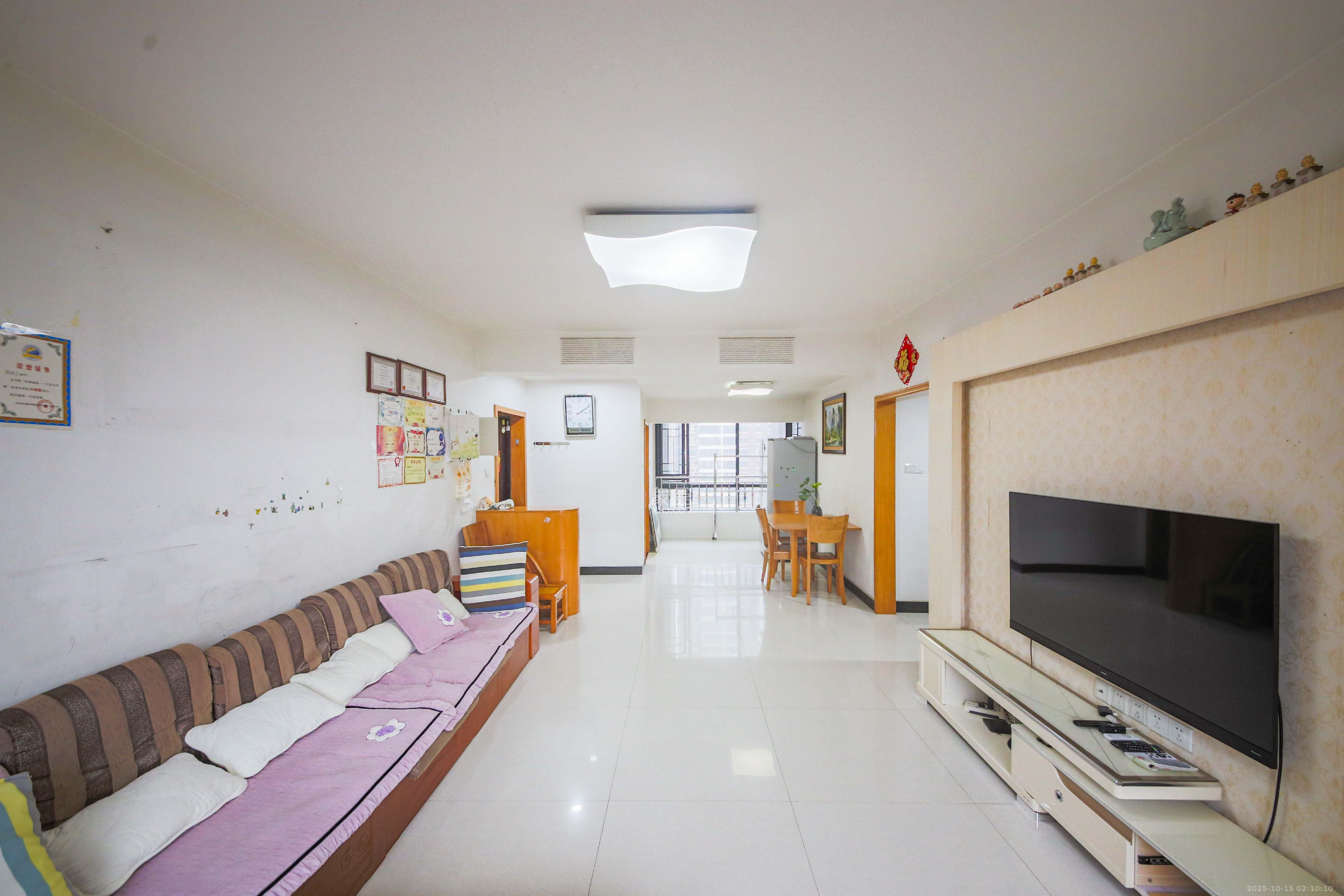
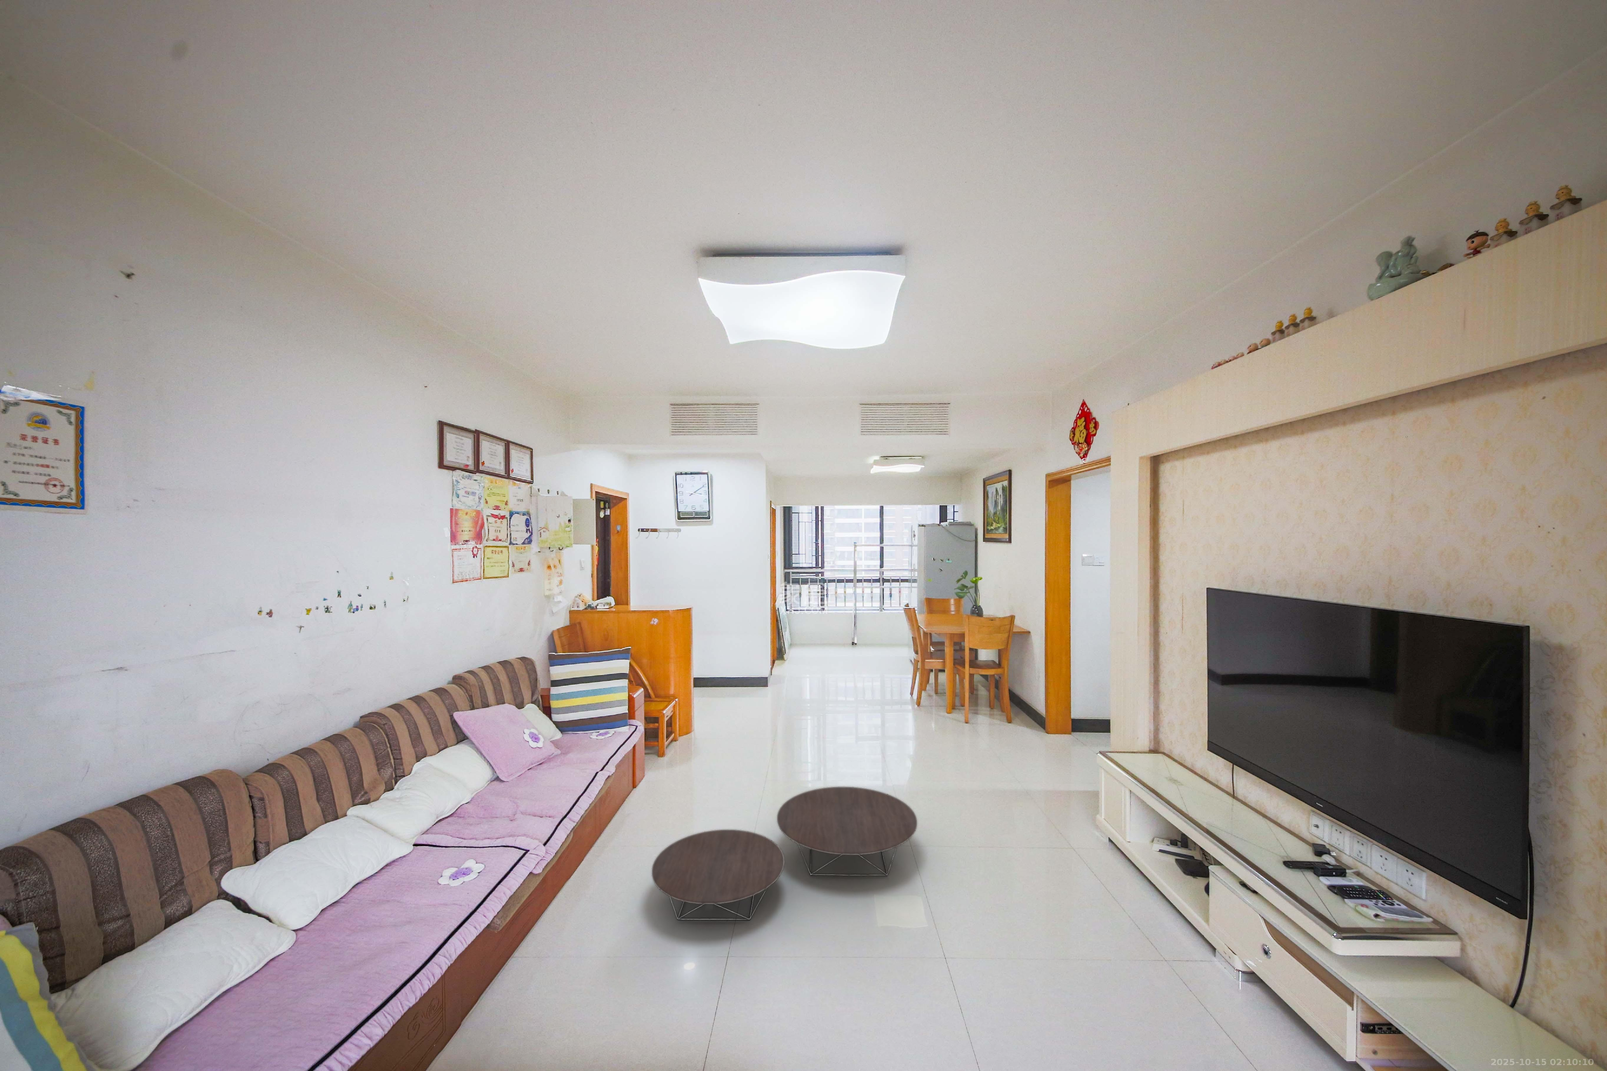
+ coffee table (799, 847)
